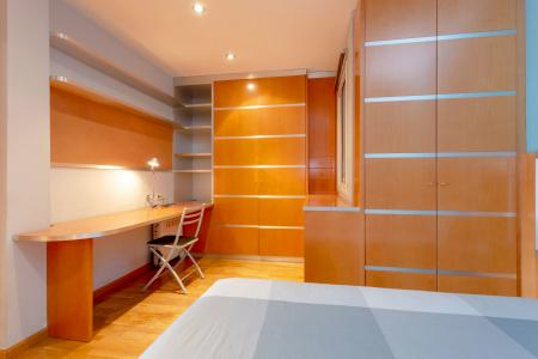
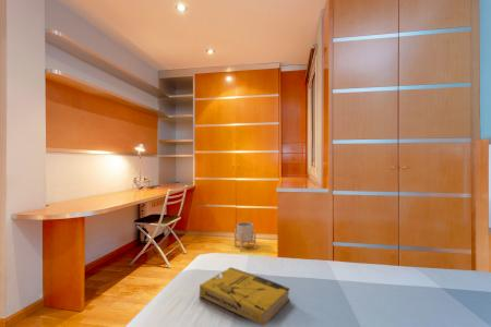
+ book (243, 291)
+ planter (244, 235)
